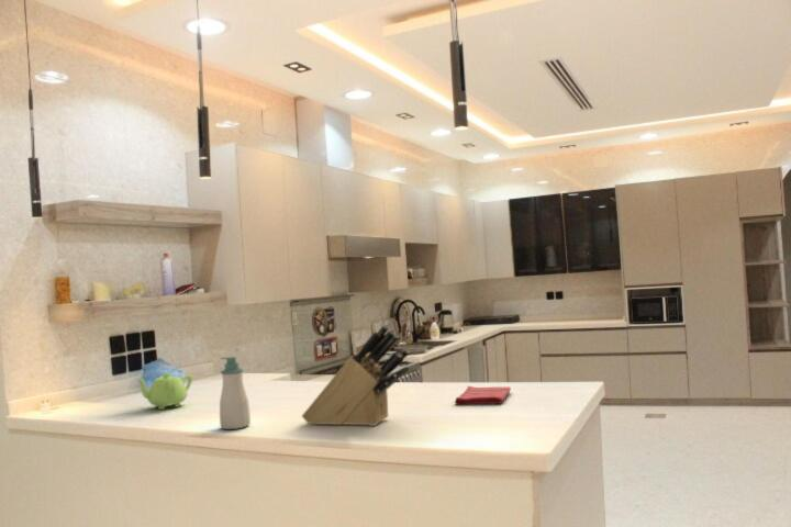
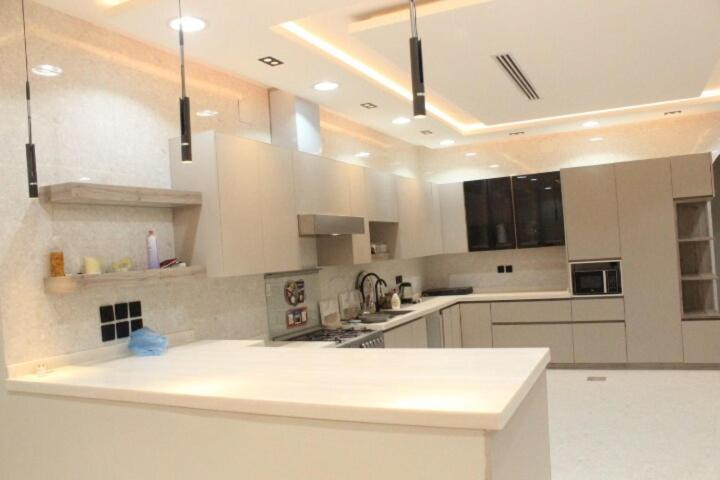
- knife block (355, 373)
- soap bottle (233, 391)
- teapot (165, 390)
- dish towel (483, 394)
